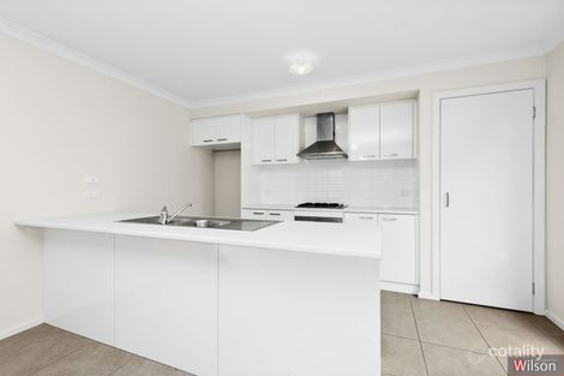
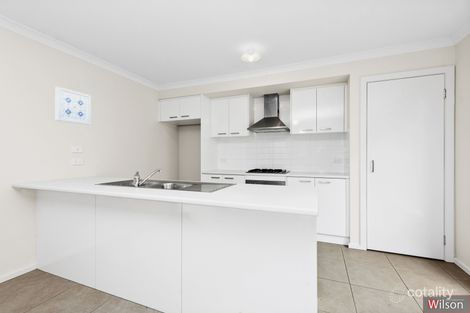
+ wall art (74, 107)
